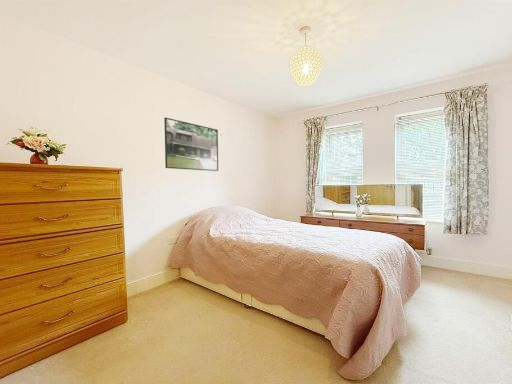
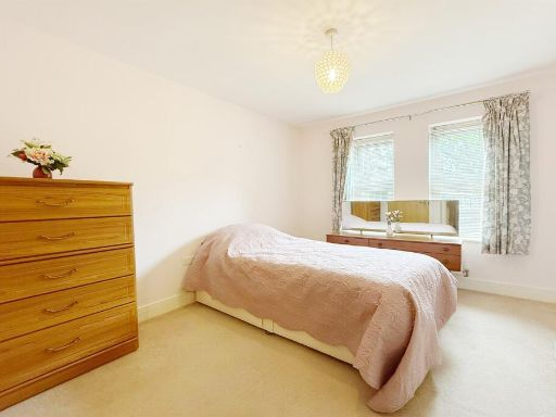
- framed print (194, 147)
